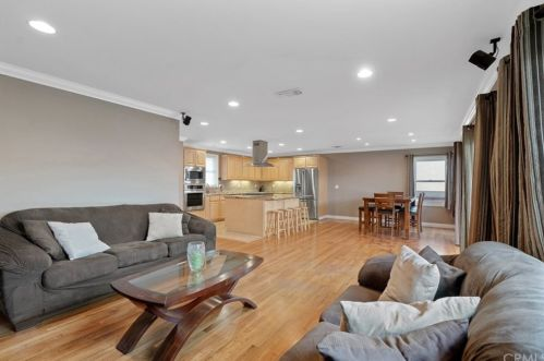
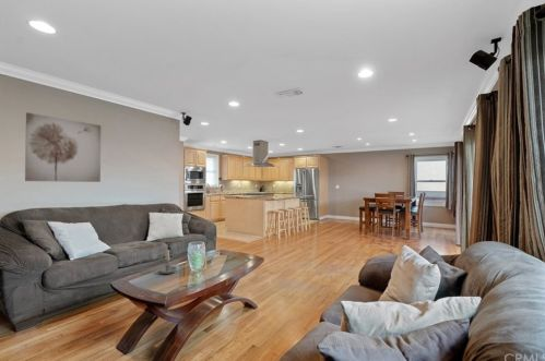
+ wall art (67, 151)
+ candle (167, 261)
